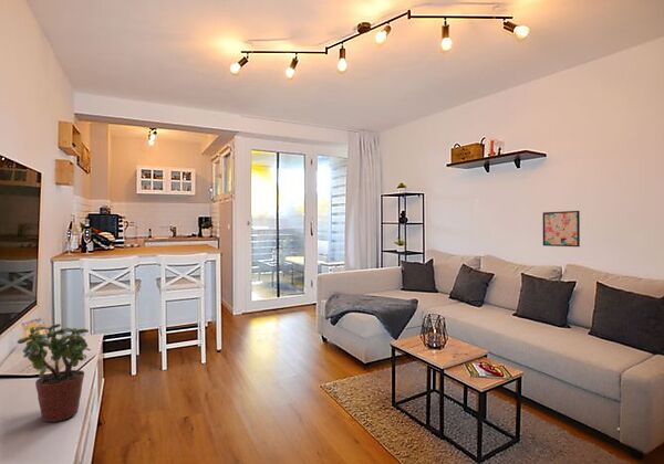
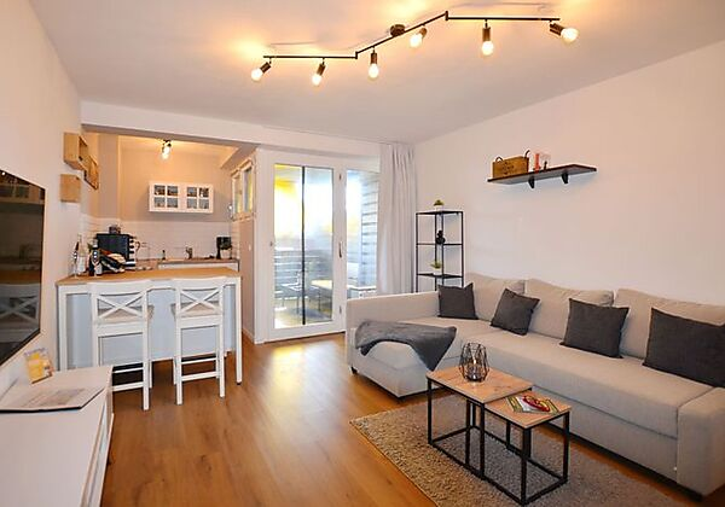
- wall art (560, 229)
- potted plant (56, 367)
